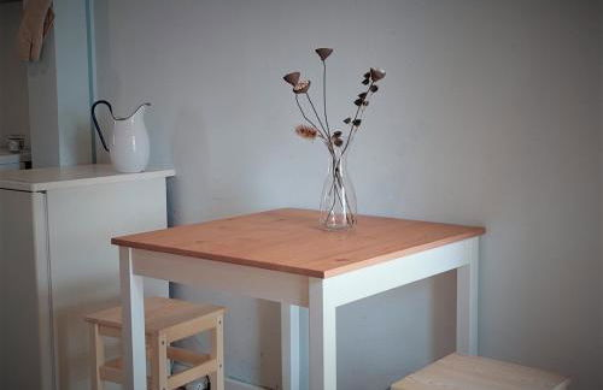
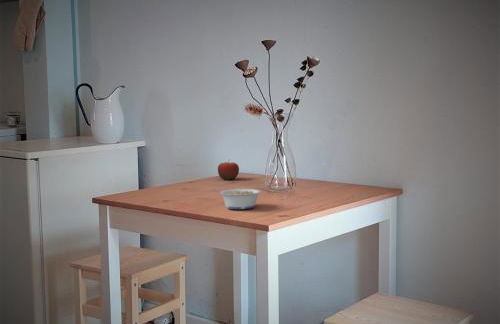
+ fruit (228, 169)
+ legume (239, 198)
